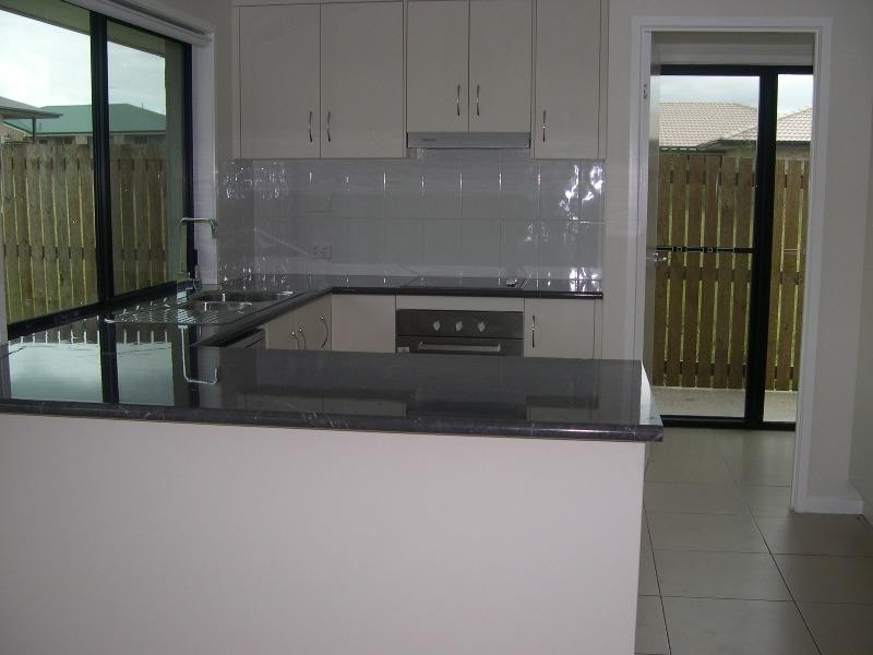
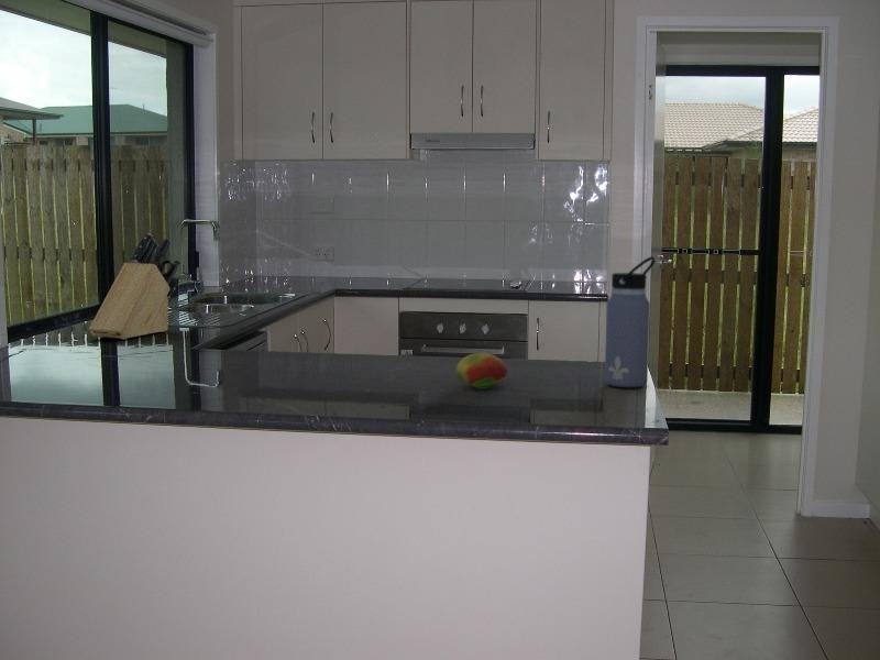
+ fruit (481, 370)
+ water bottle (629, 320)
+ knife block (138, 284)
